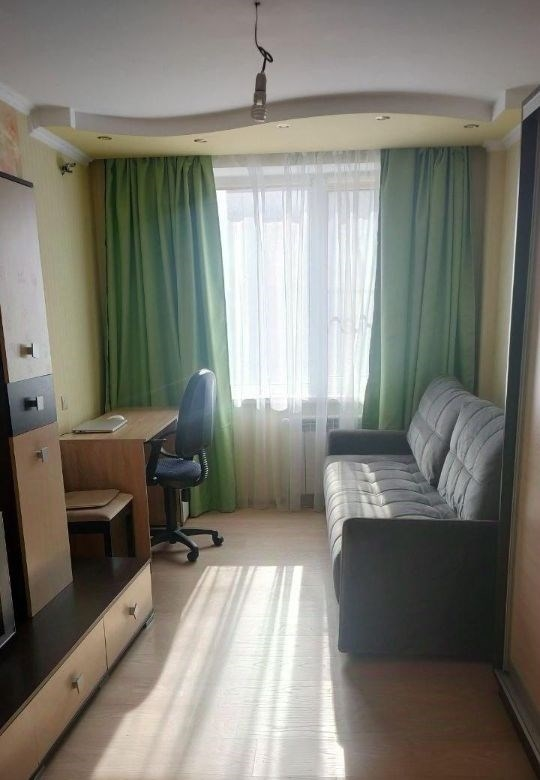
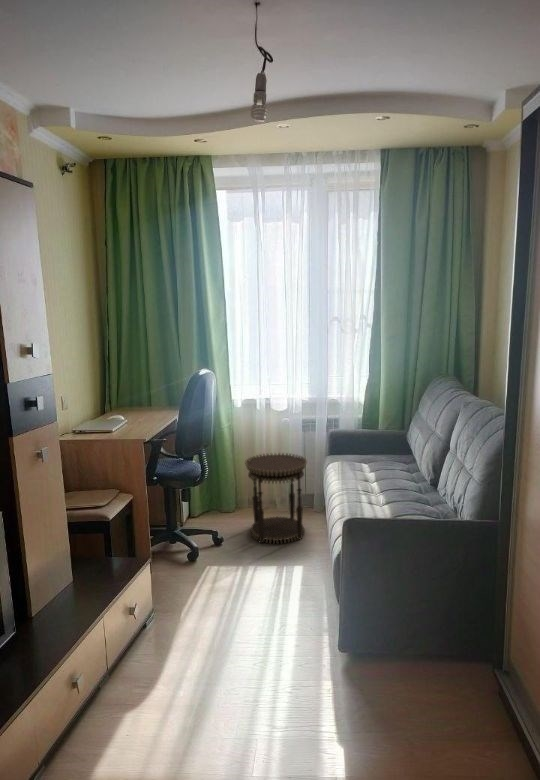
+ side table (289, 497)
